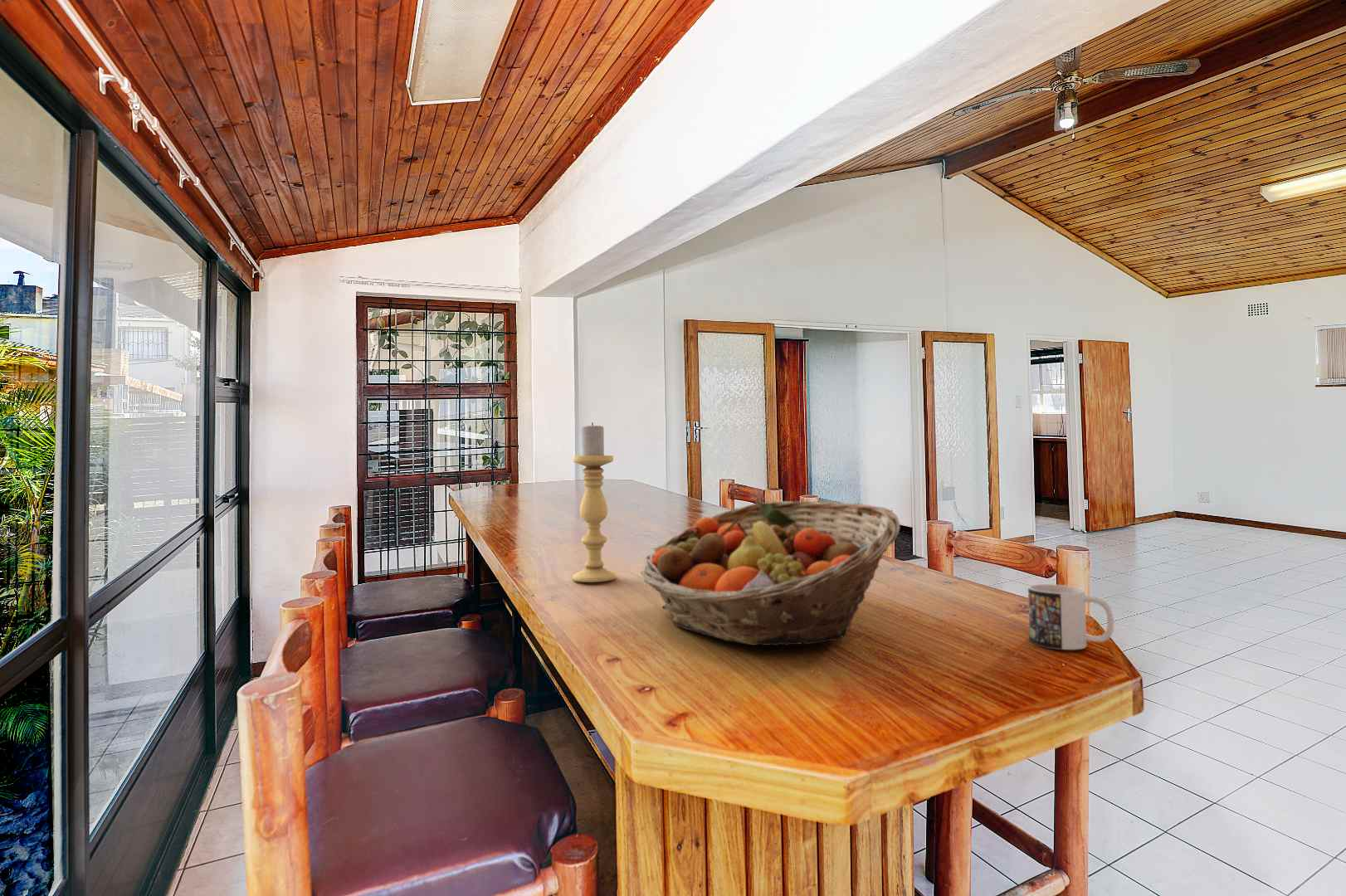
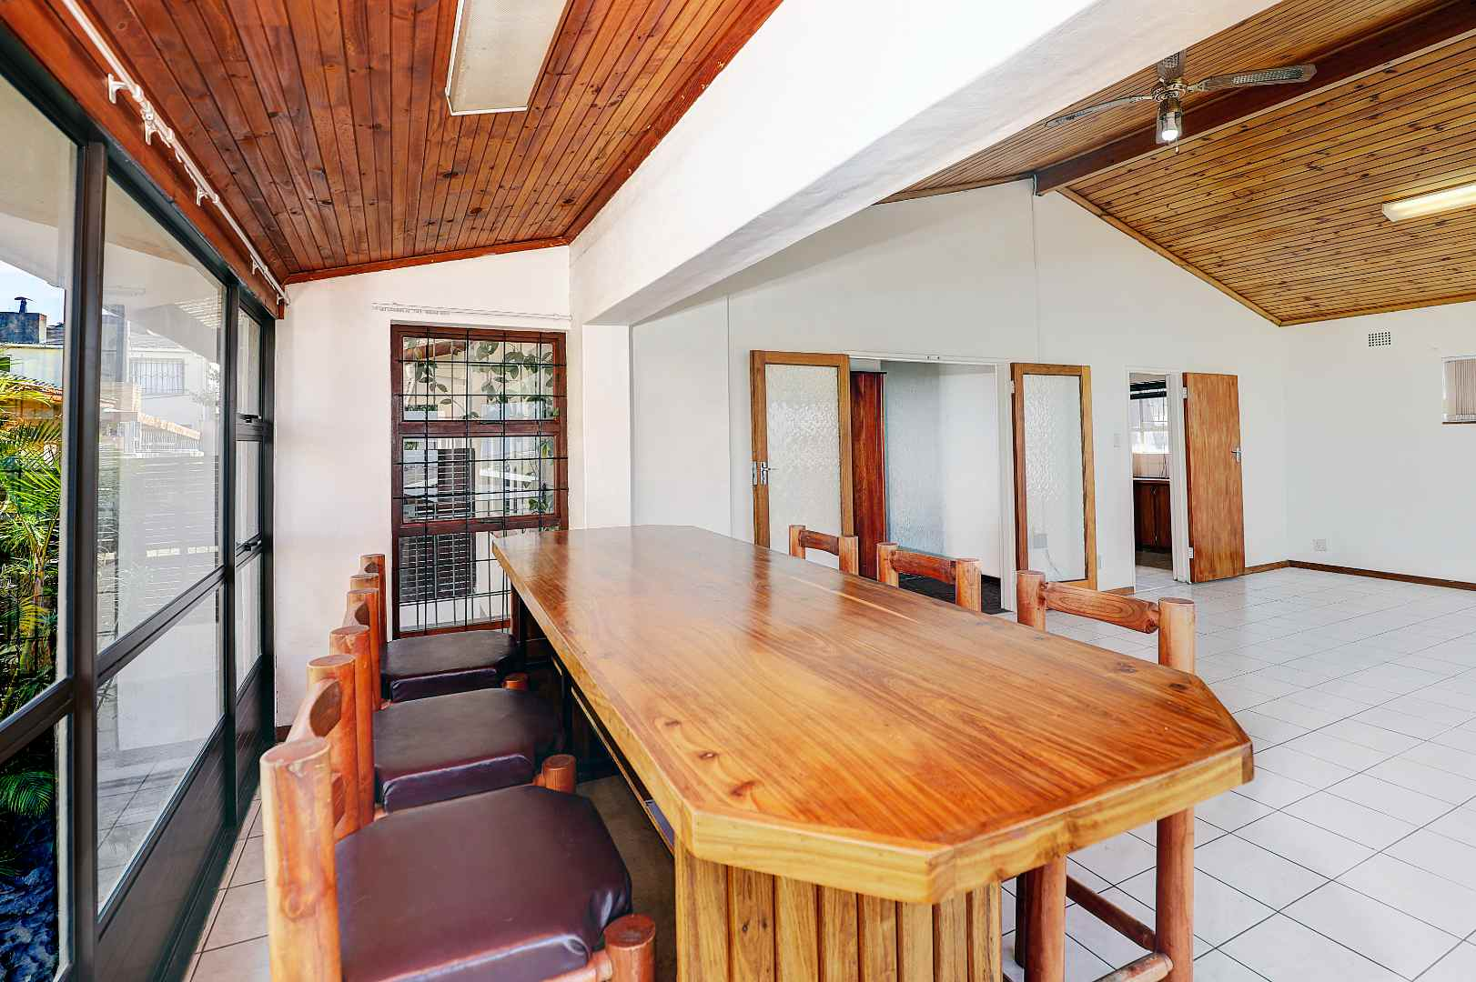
- candle holder (593, 500)
- fruit basket (764, 562)
- mug (1070, 616)
